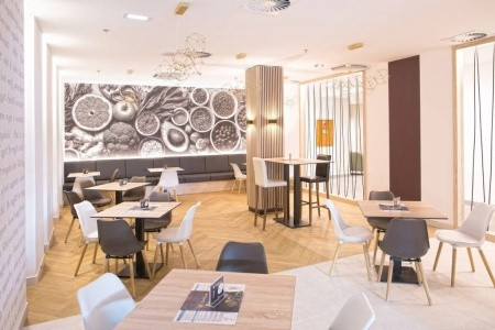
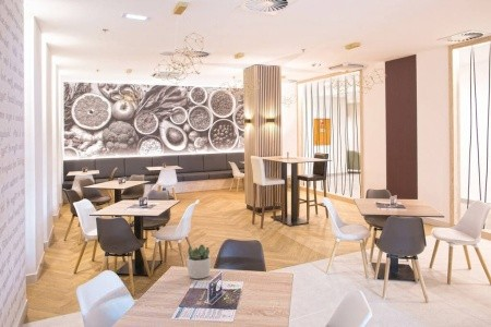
+ succulent plant (199, 261)
